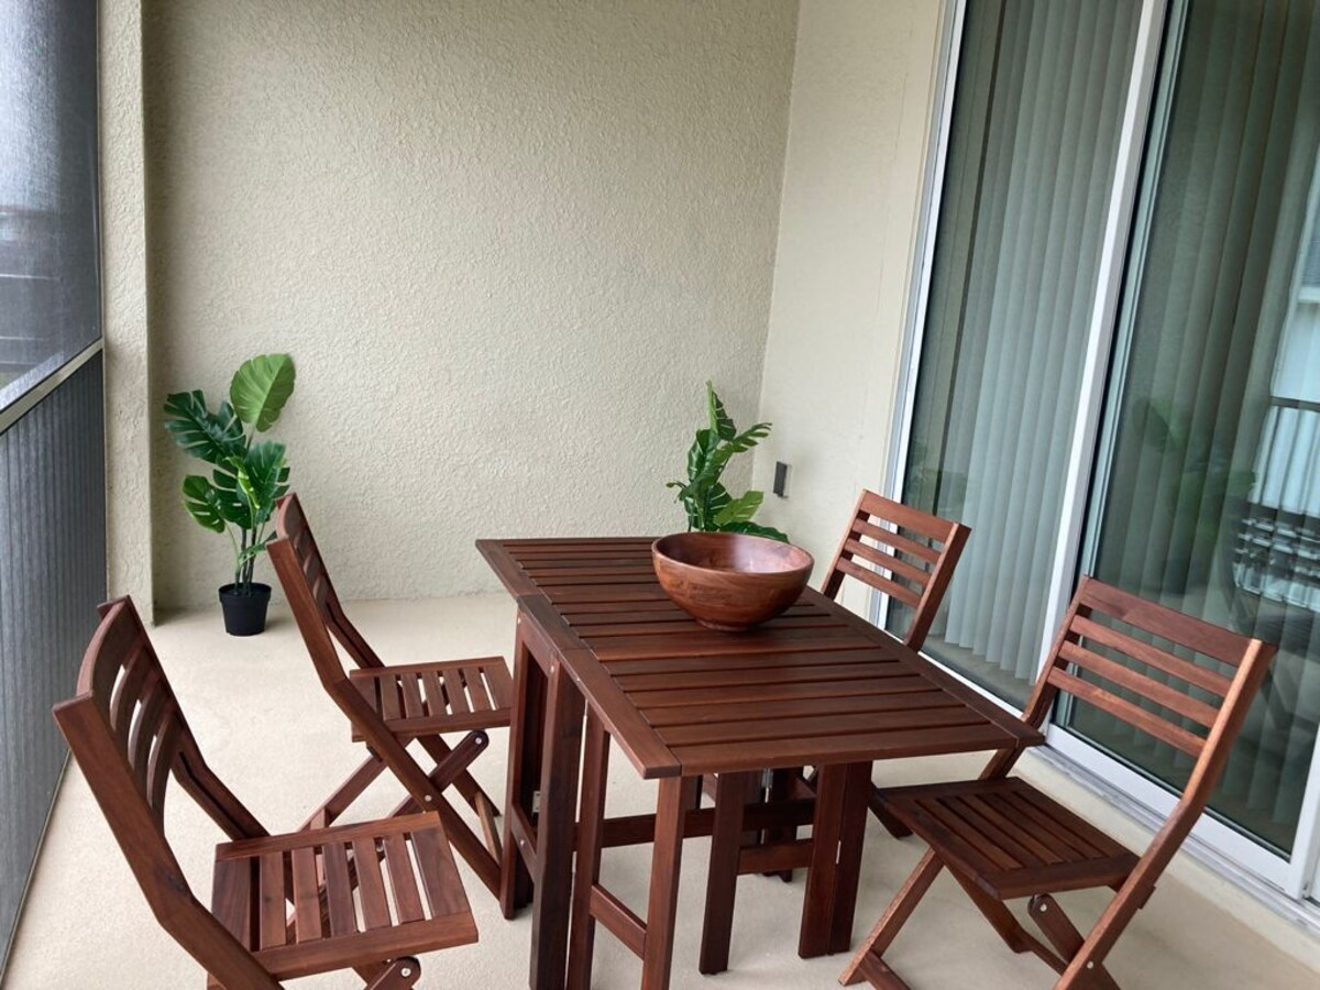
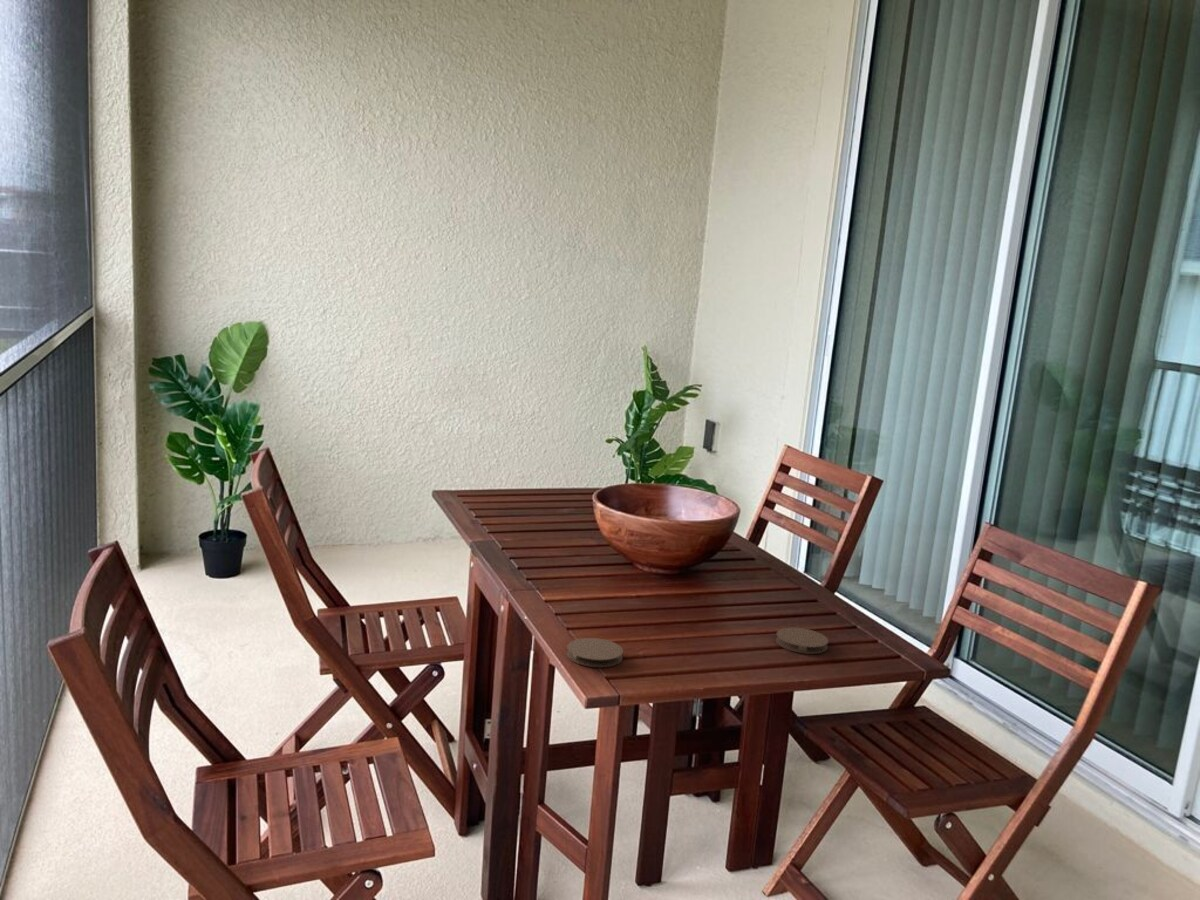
+ coaster (802, 640)
+ coaster (594, 652)
